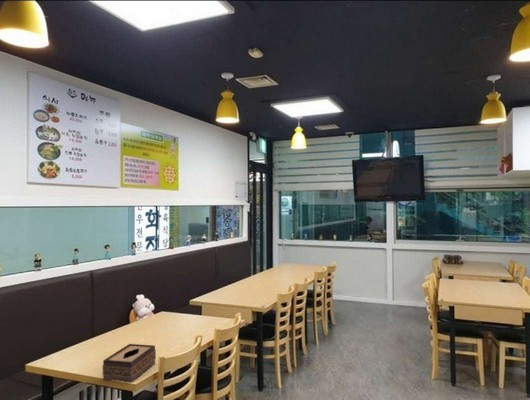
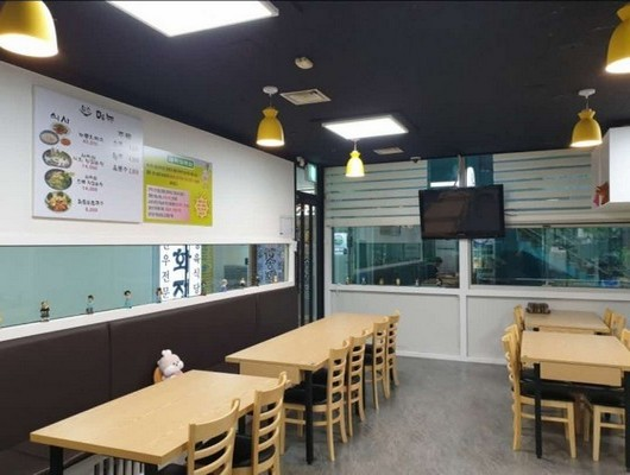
- tissue box (130, 361)
